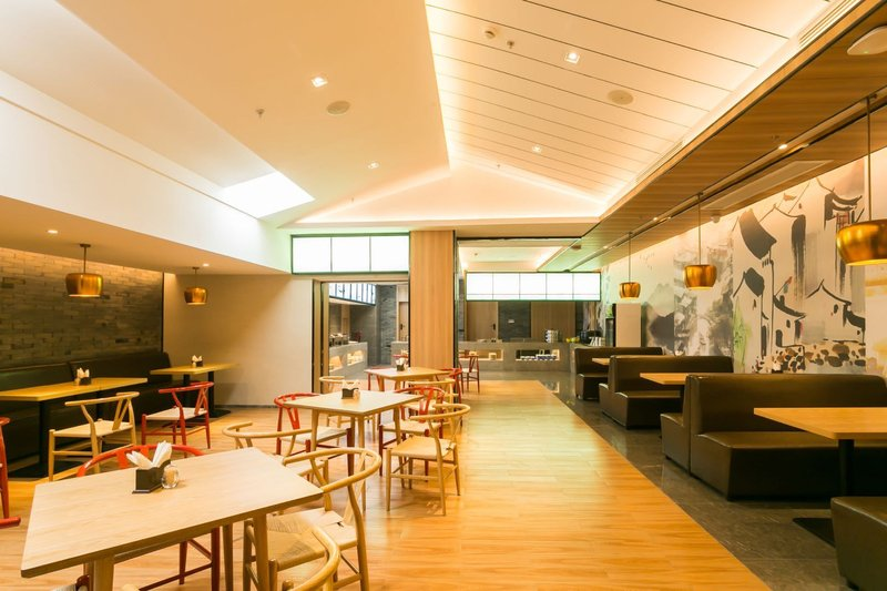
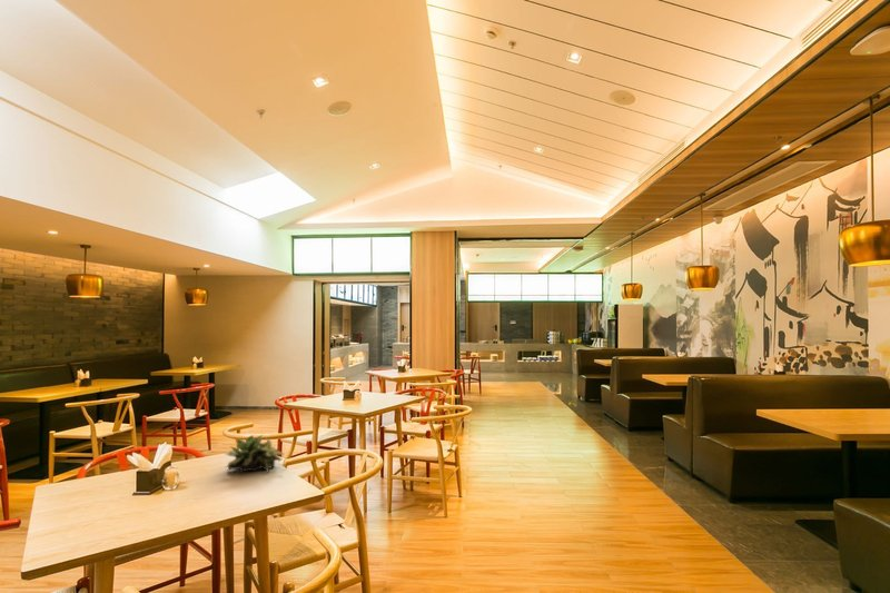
+ succulent plant (255, 451)
